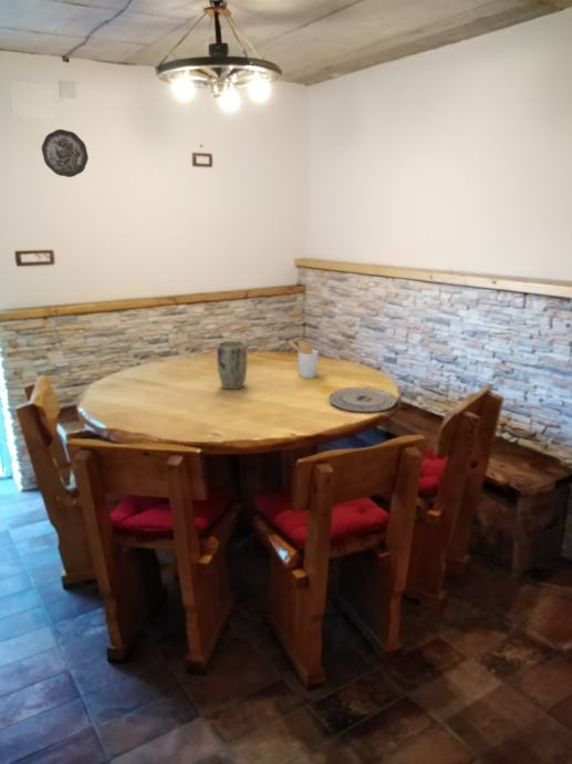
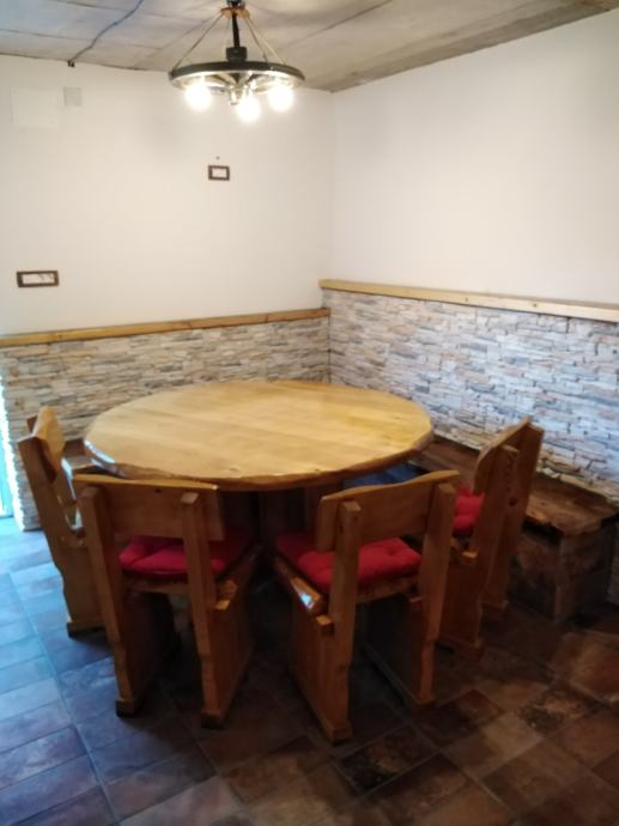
- utensil holder (302, 358)
- decorative plate (64, 153)
- plate (362, 400)
- plant pot (231, 365)
